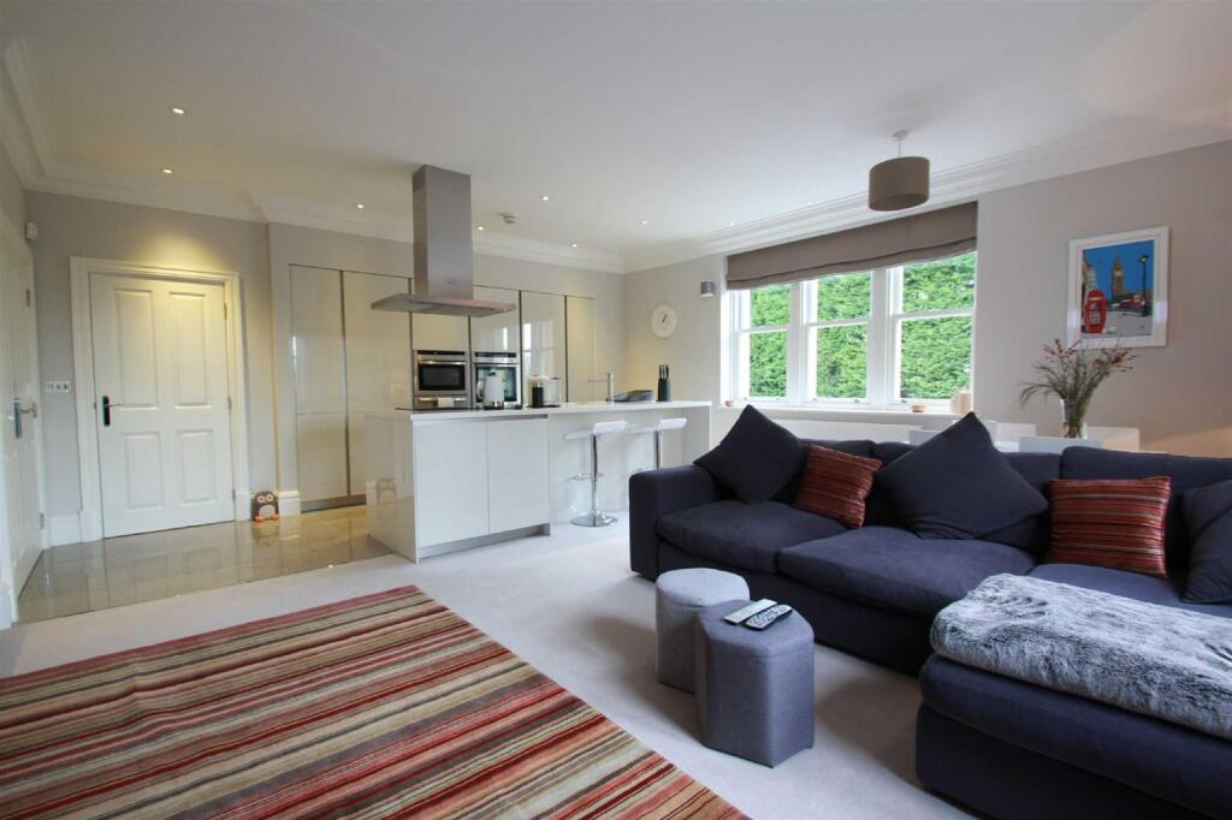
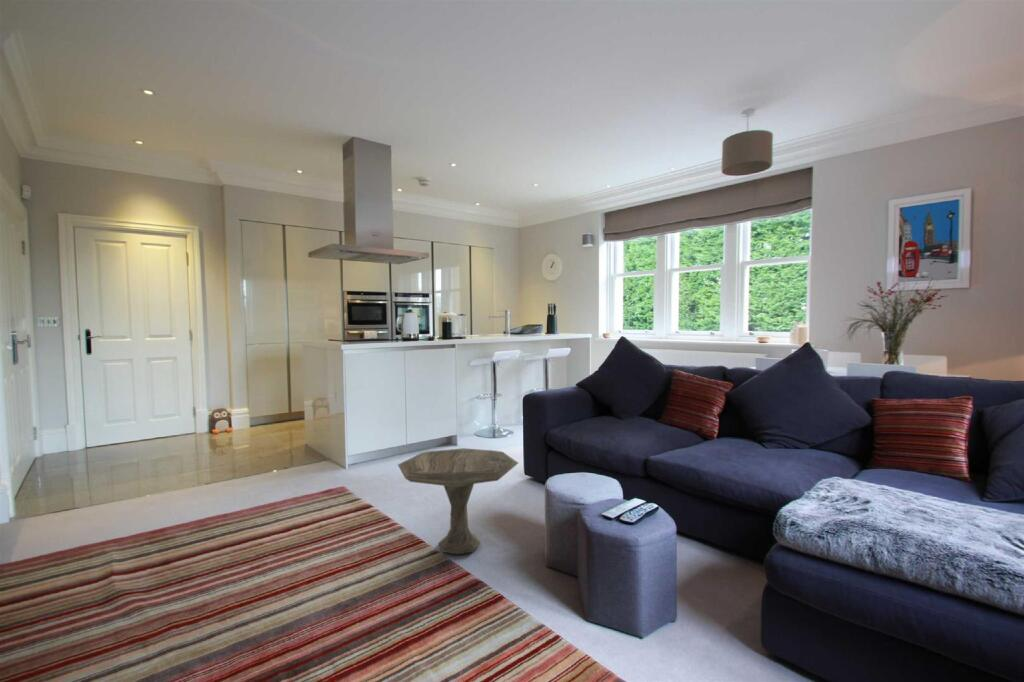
+ side table (458, 502)
